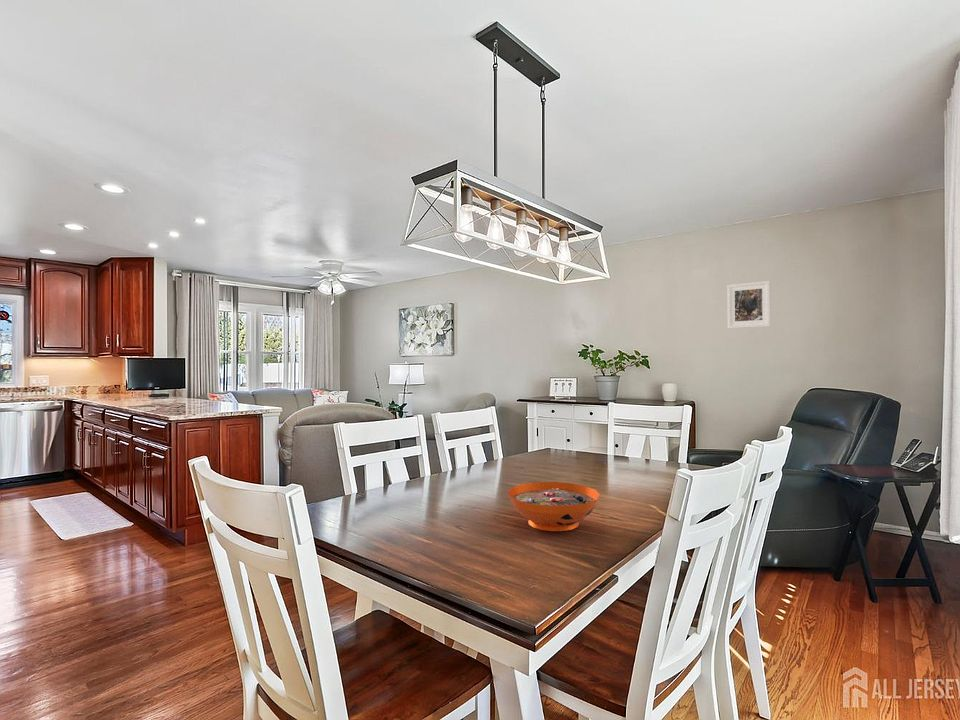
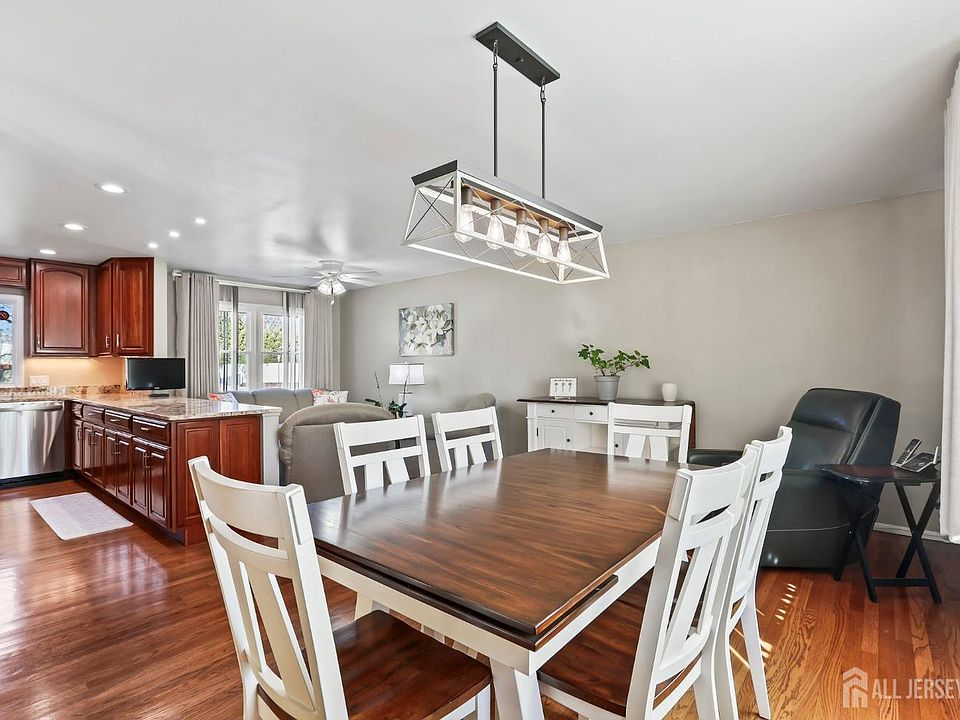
- decorative bowl (553, 507)
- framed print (748, 305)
